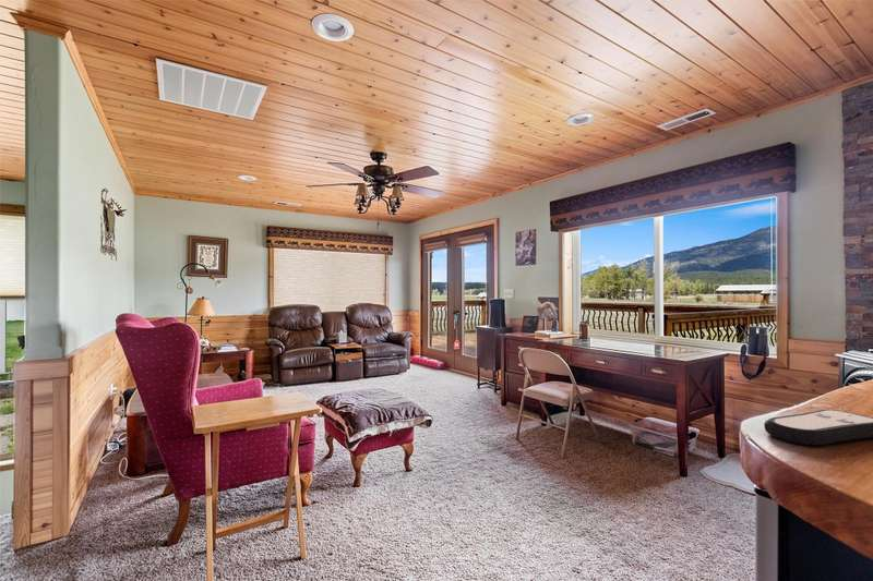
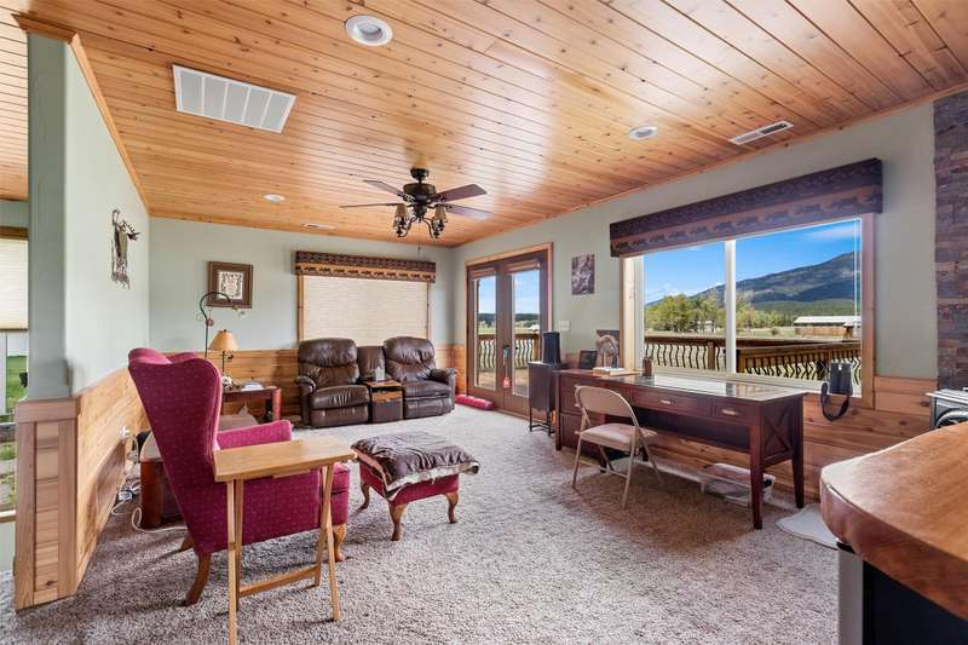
- remote control (822, 425)
